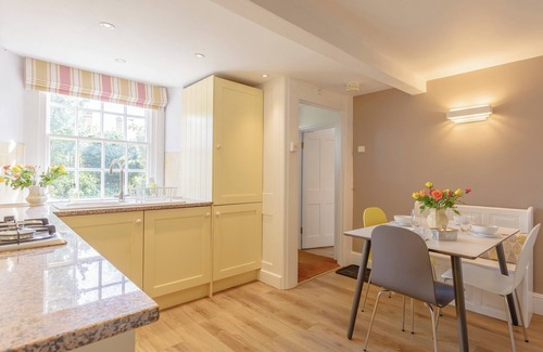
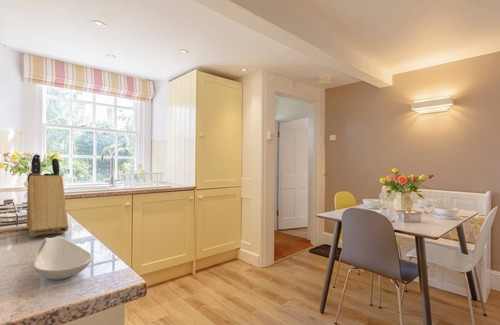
+ spoon rest (57, 254)
+ knife block (45, 190)
